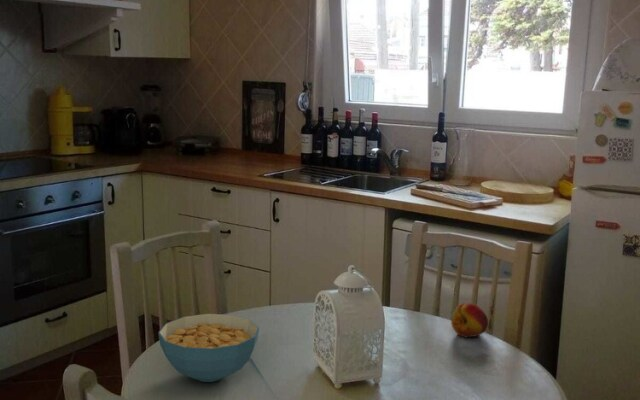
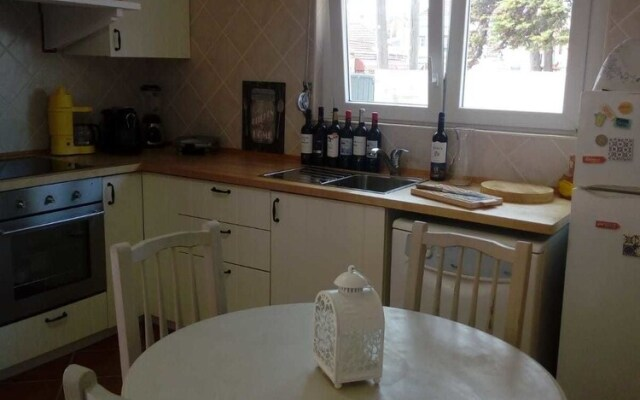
- fruit (469, 319)
- cereal bowl (209, 352)
